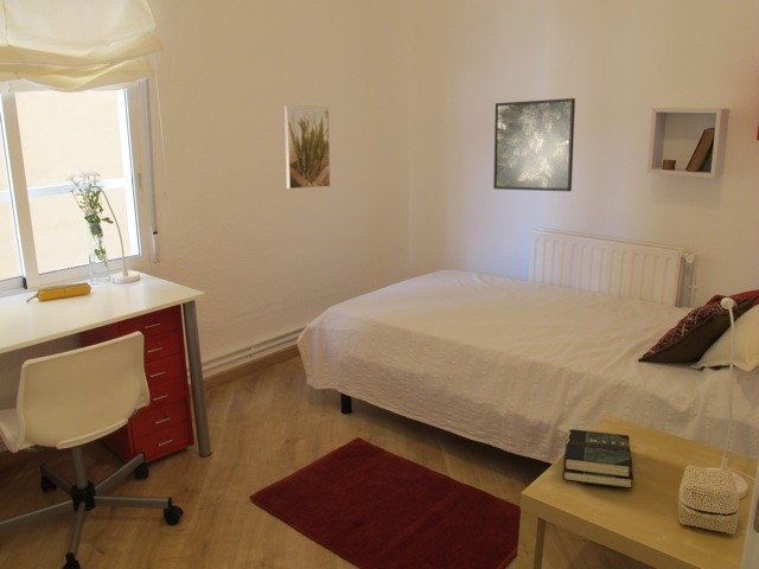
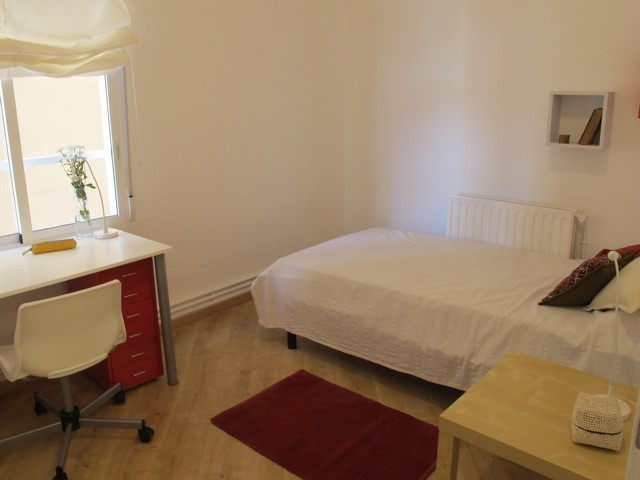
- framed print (307, 147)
- book (597, 456)
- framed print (531, 146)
